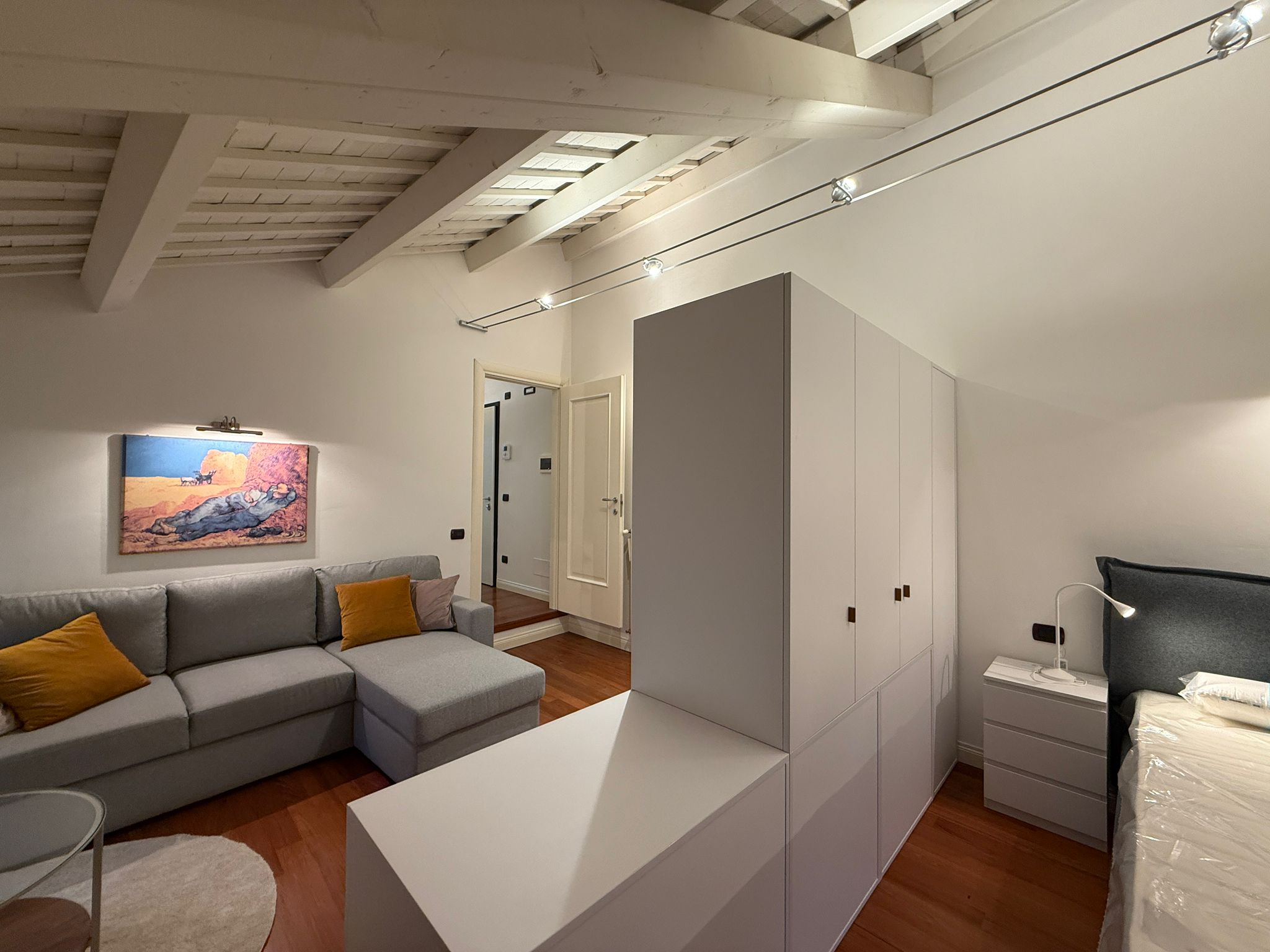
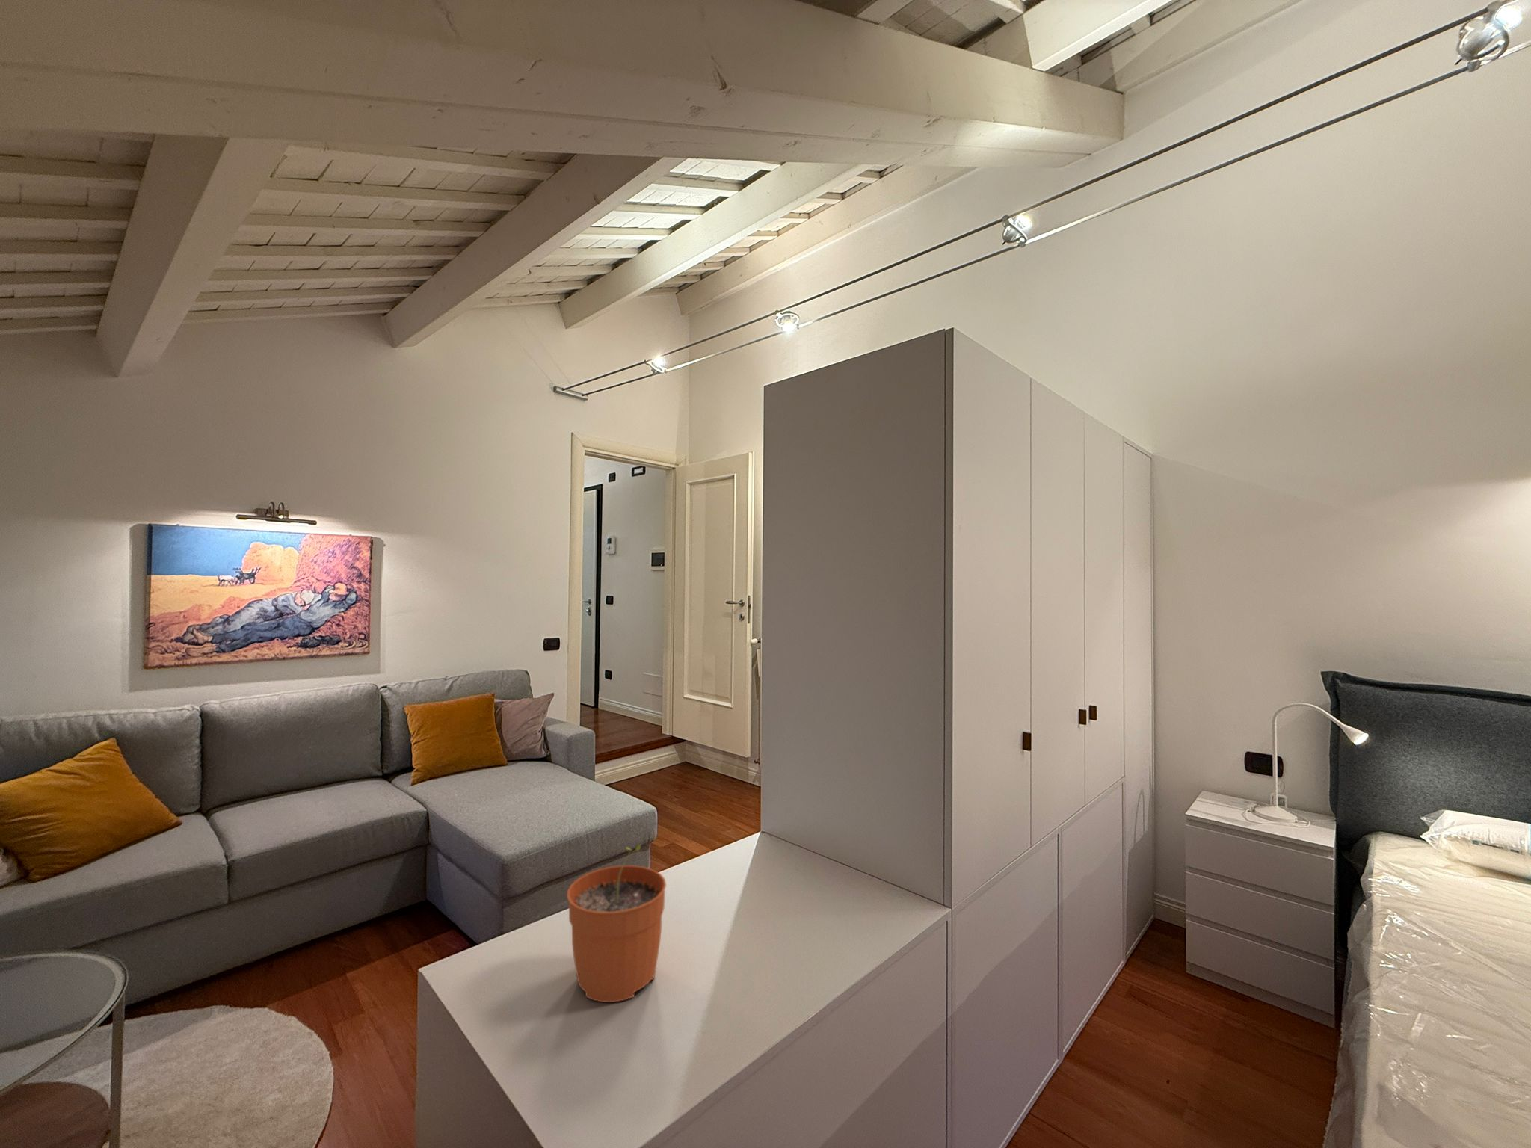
+ plant pot (617, 909)
